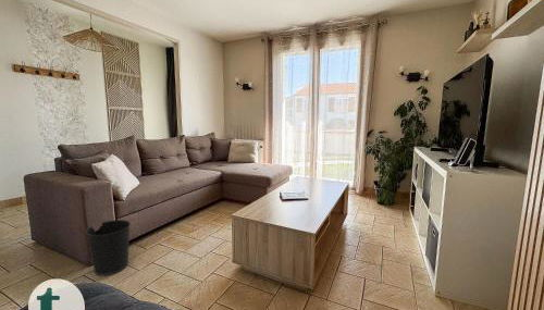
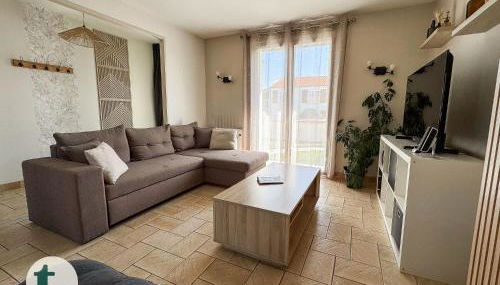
- wastebasket (110, 247)
